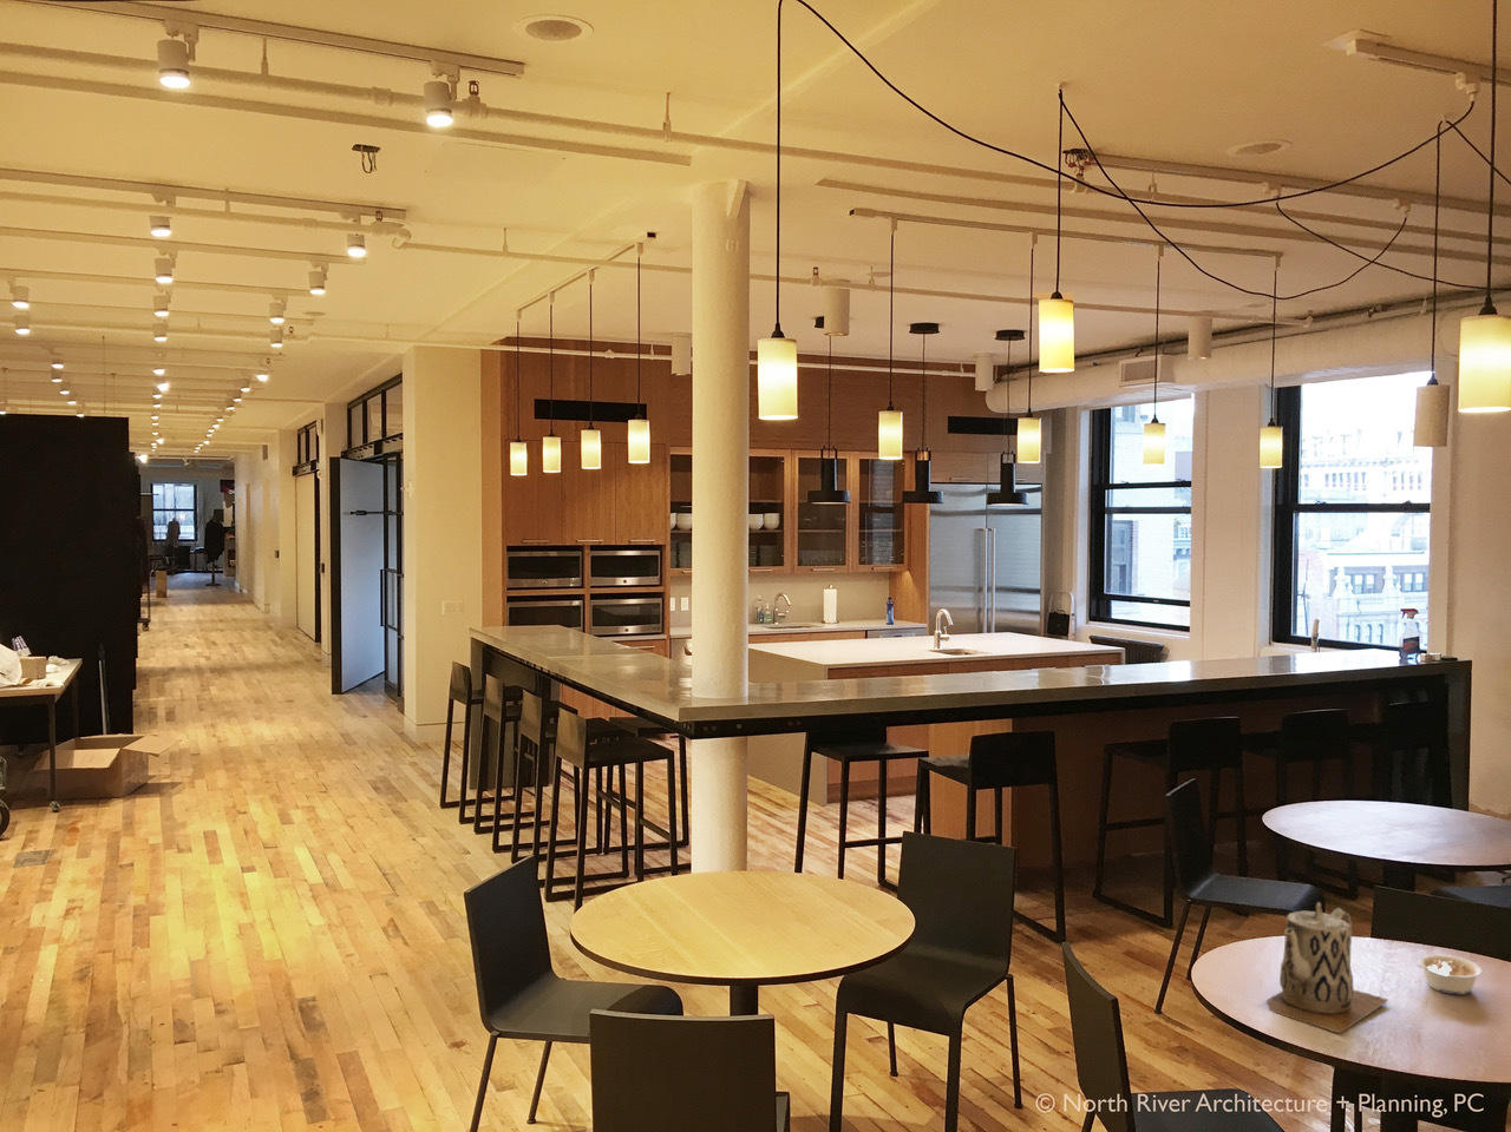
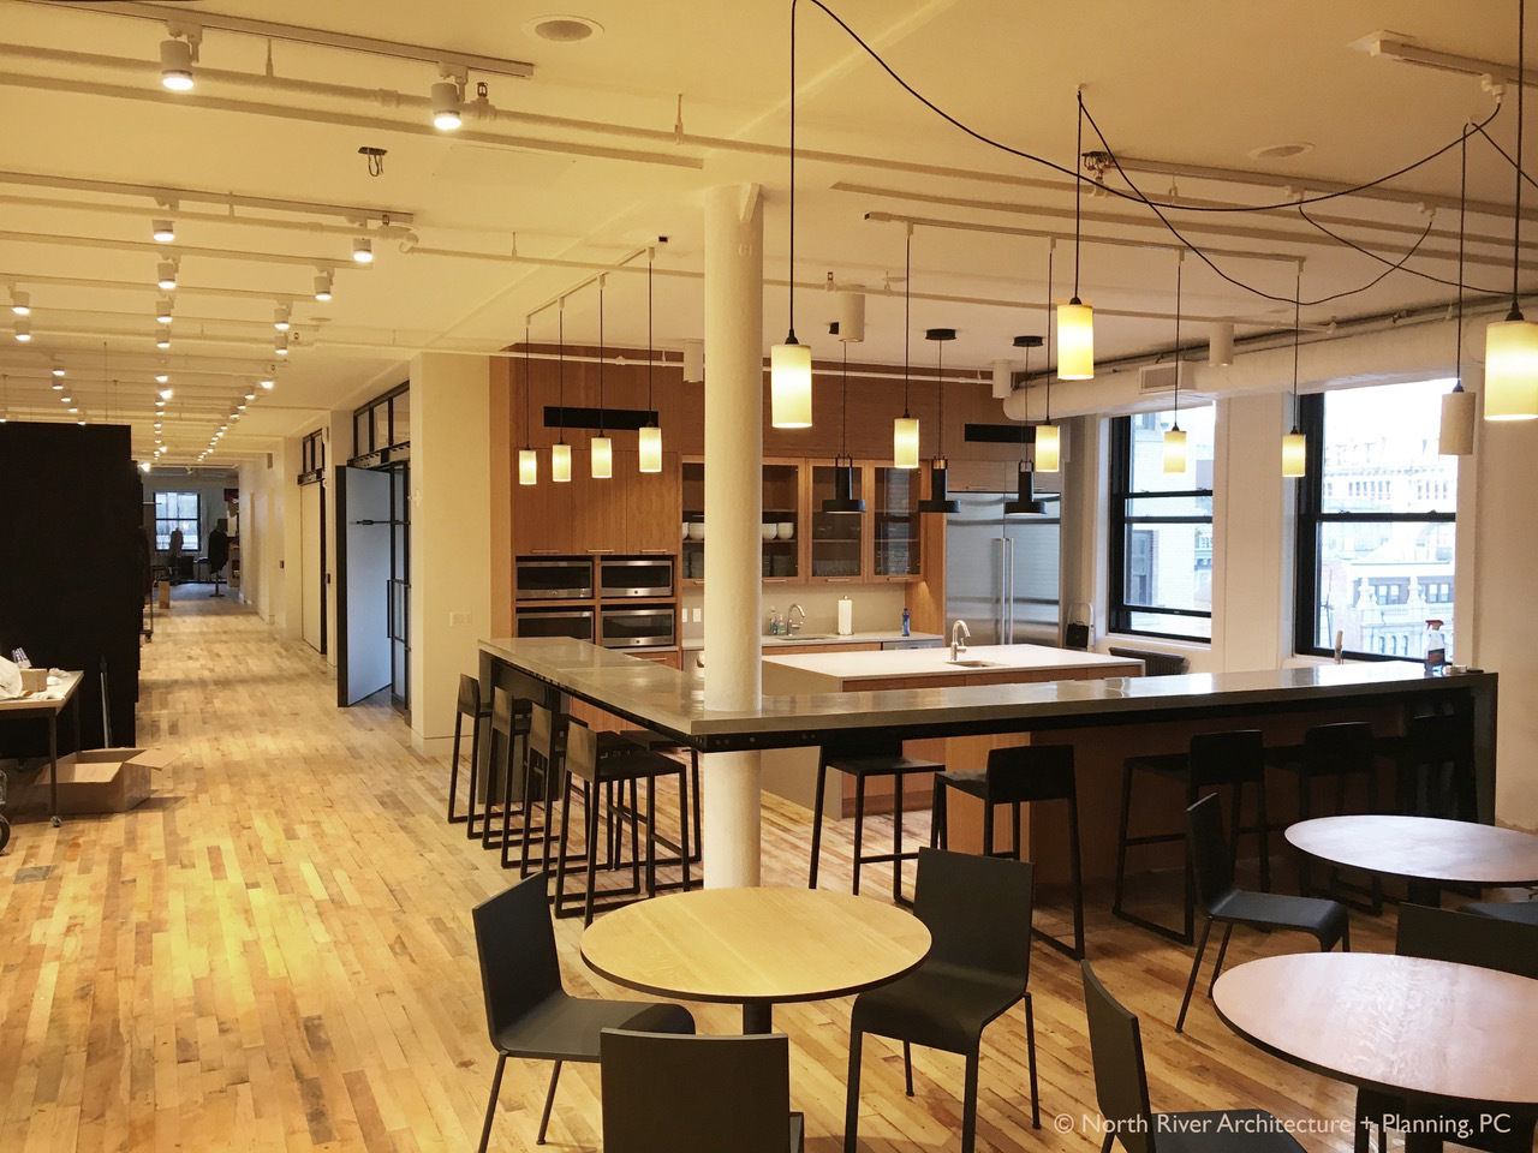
- teapot (1323, 952)
- legume (1448, 974)
